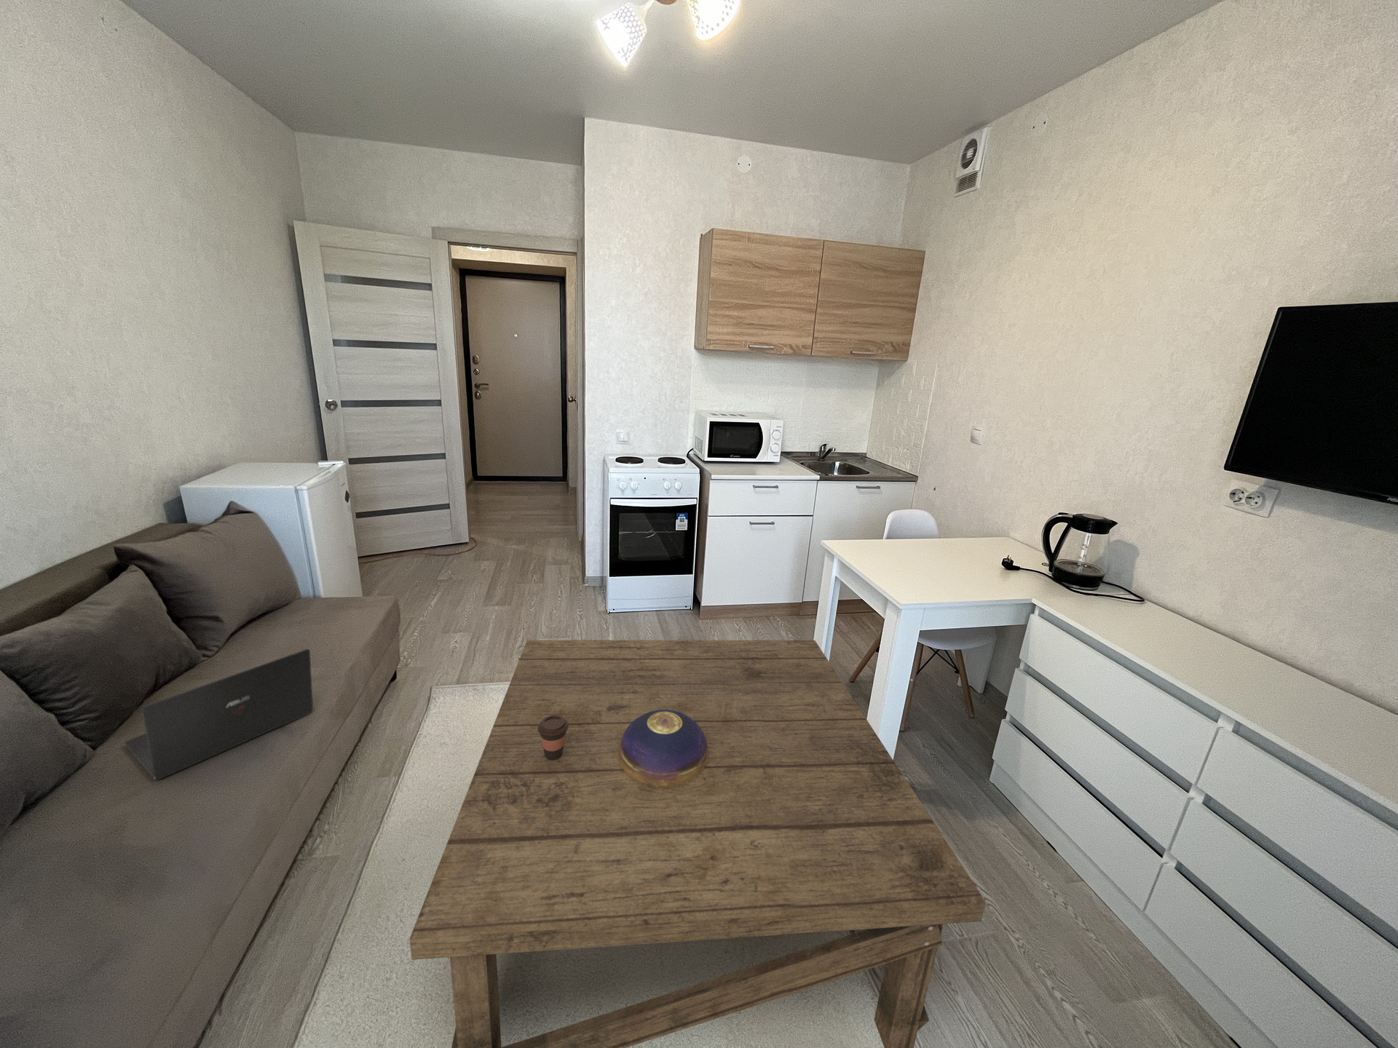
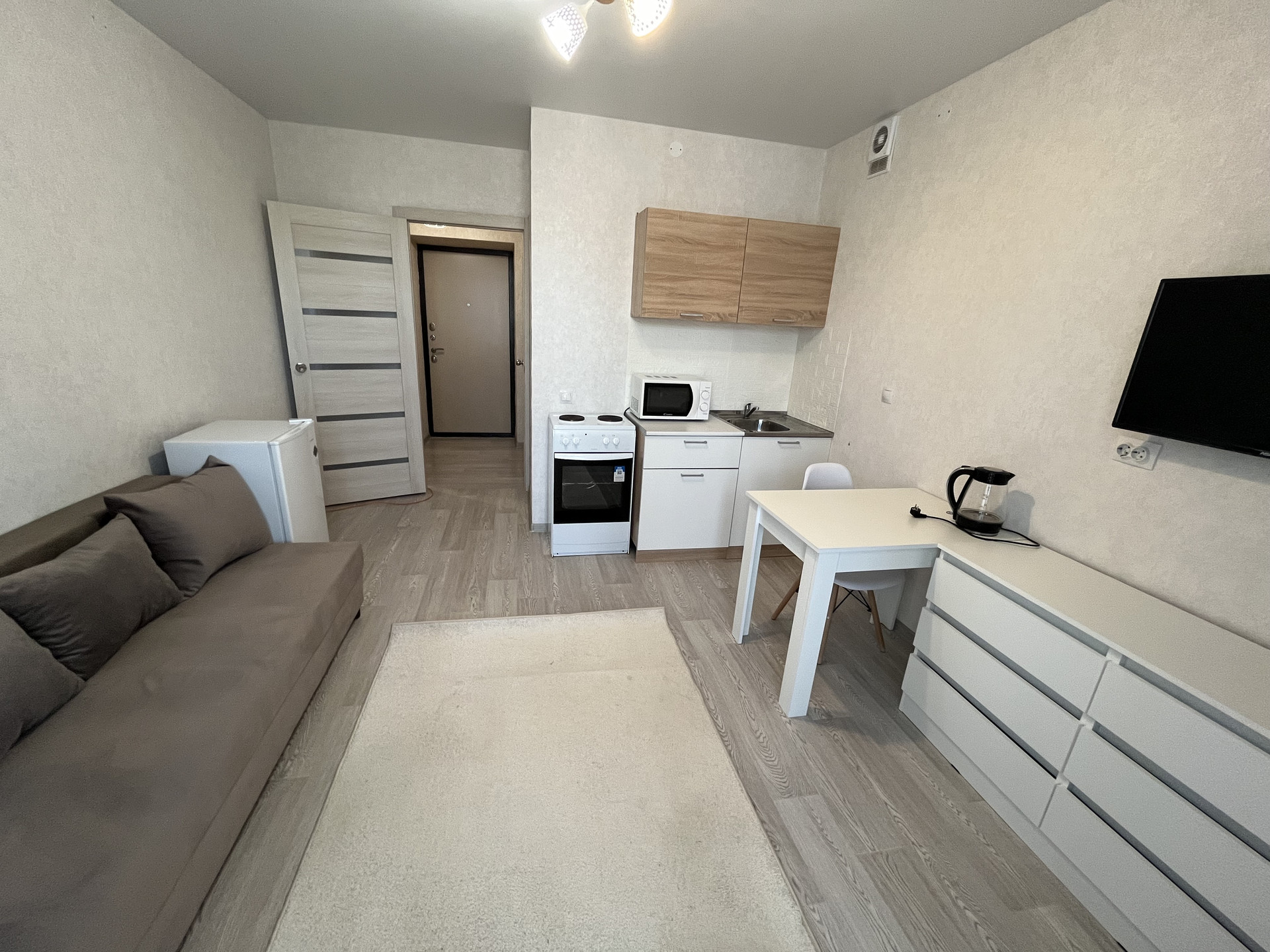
- coffee table (685, 805)
- laptop (220, 695)
- coffee cup (553, 738)
- decorative bowl (664, 735)
